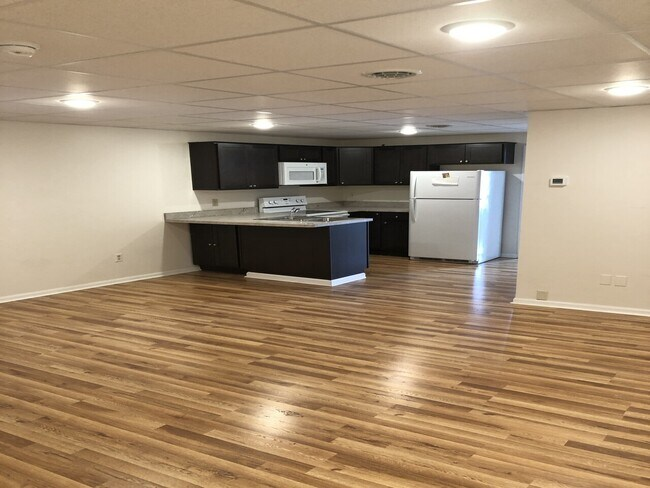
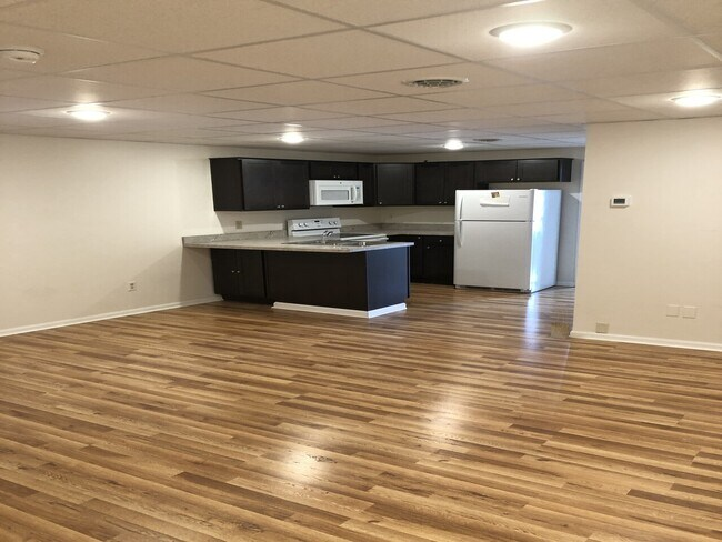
+ basket (560, 323)
